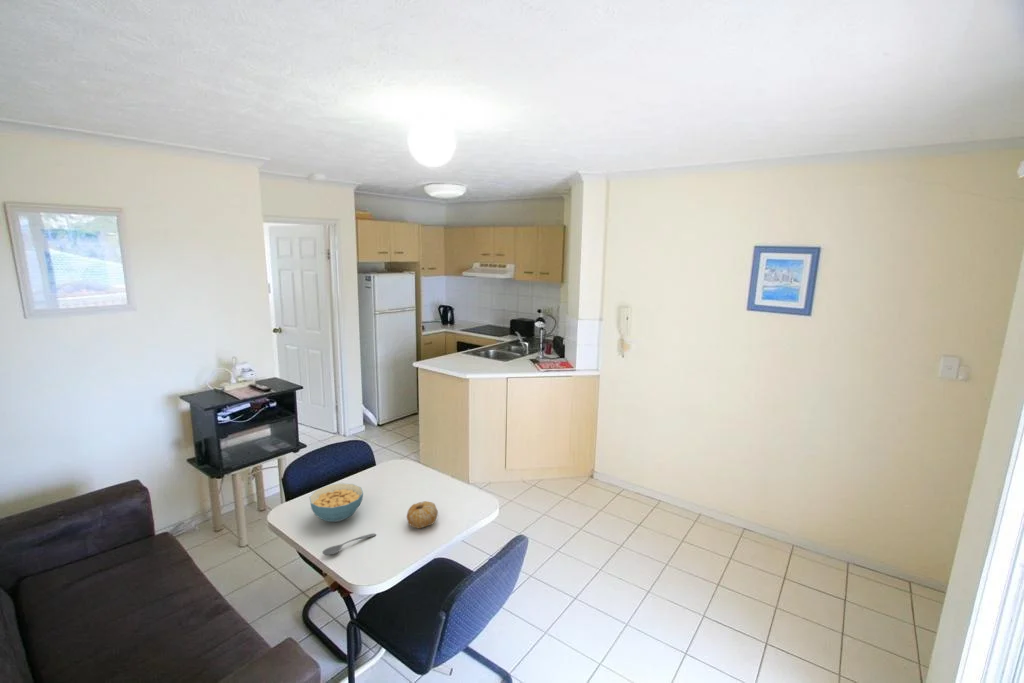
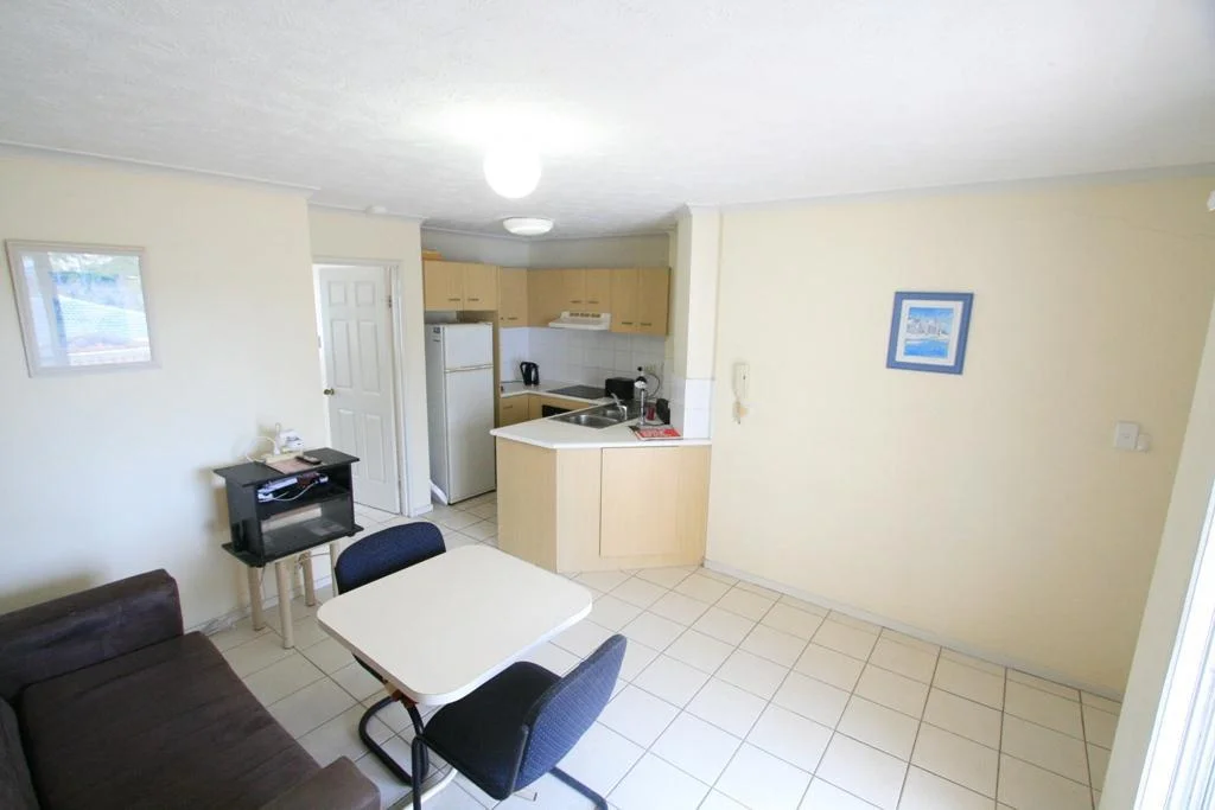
- soupspoon (350, 541)
- cereal bowl (337, 506)
- fruit (422, 513)
